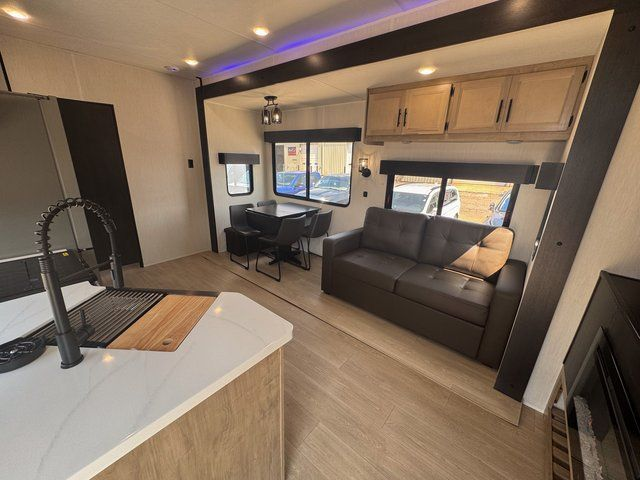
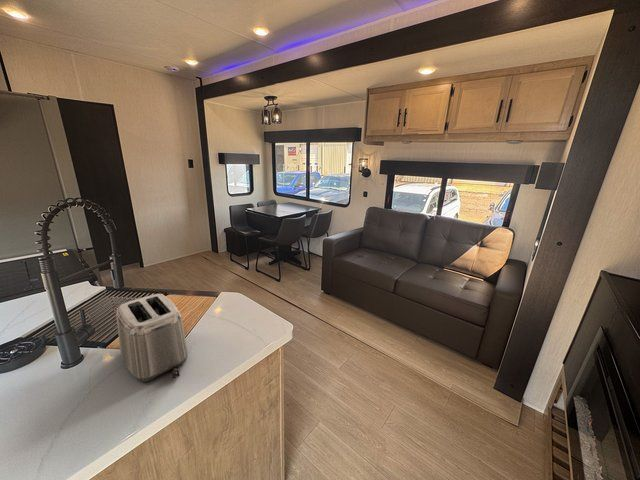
+ toaster (152, 333)
